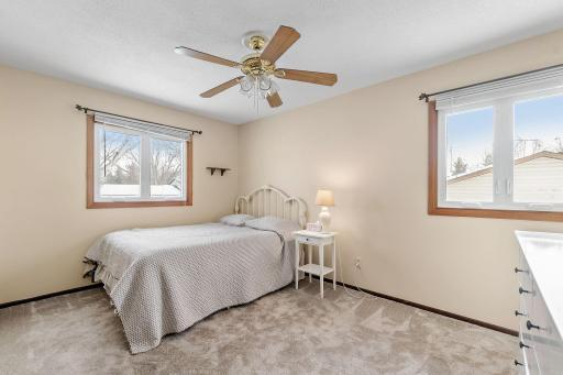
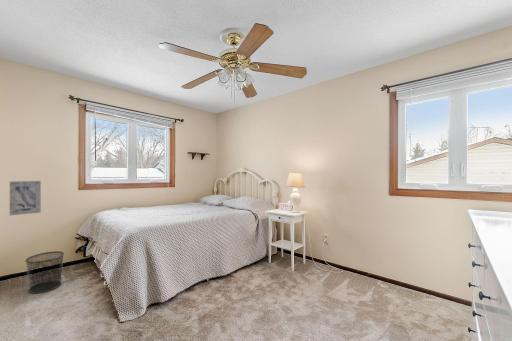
+ wall art (25, 197)
+ waste bin (45, 271)
